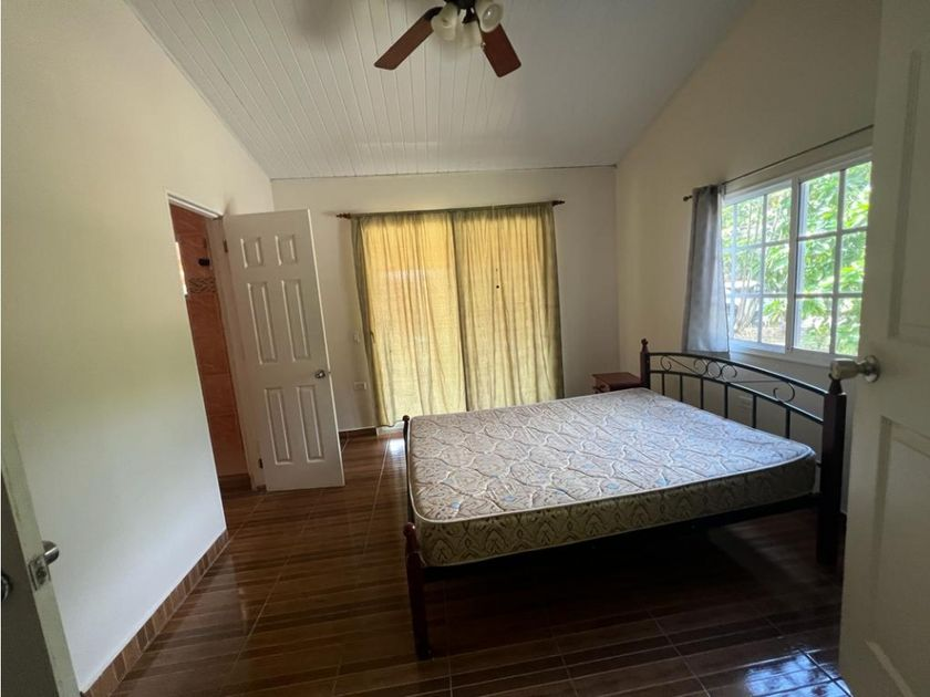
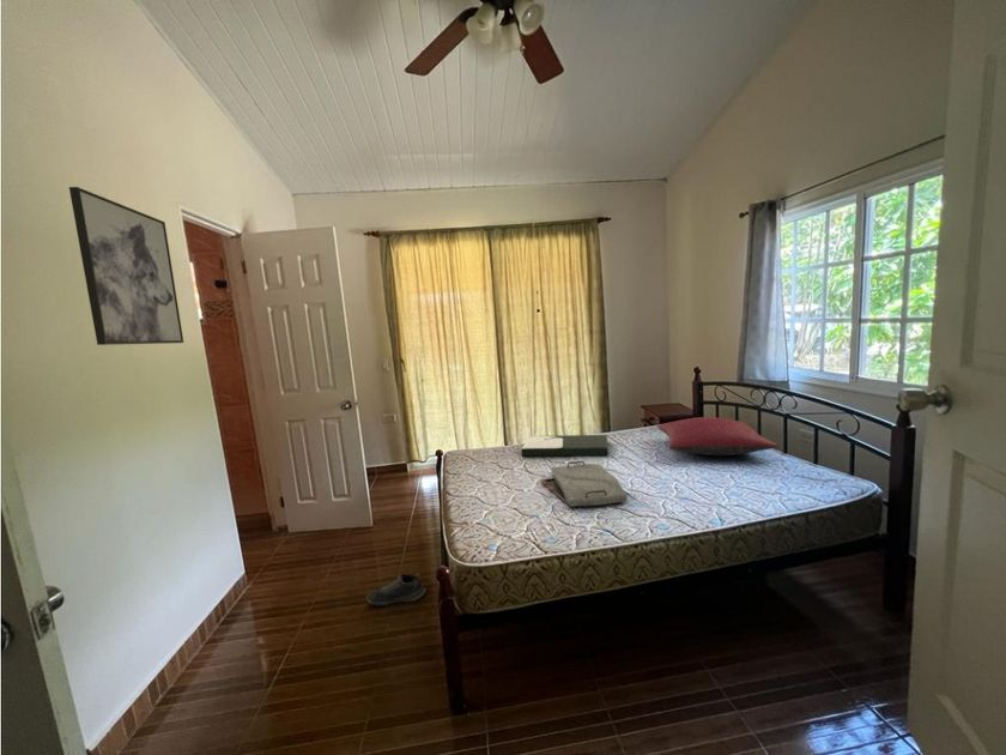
+ pillow (710, 434)
+ cushion (565, 445)
+ serving tray (578, 481)
+ shoe (395, 586)
+ wall art (134, 276)
